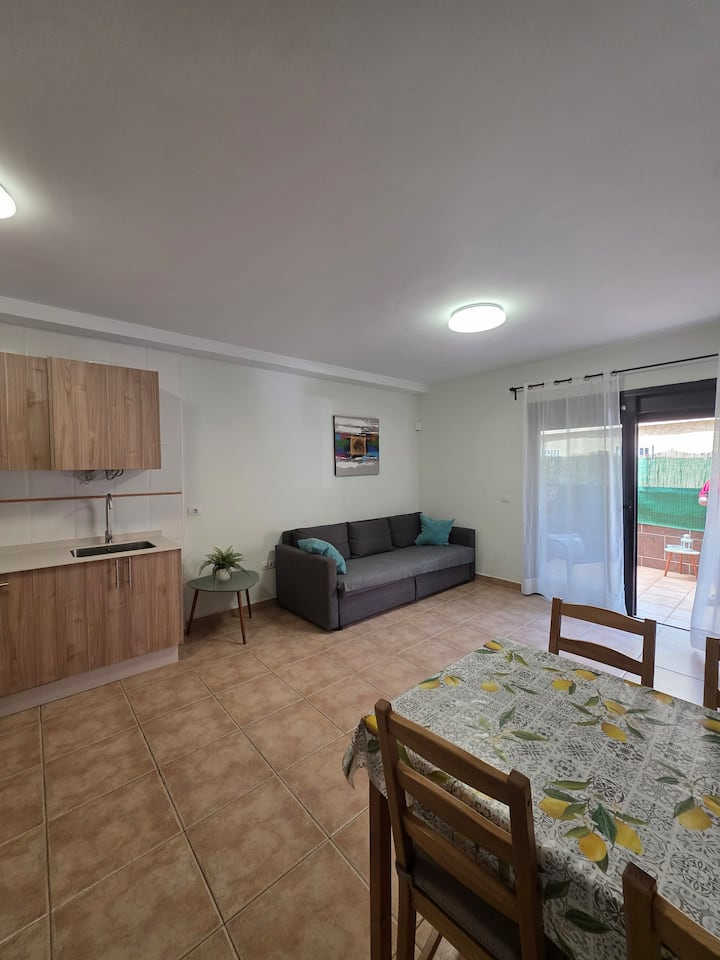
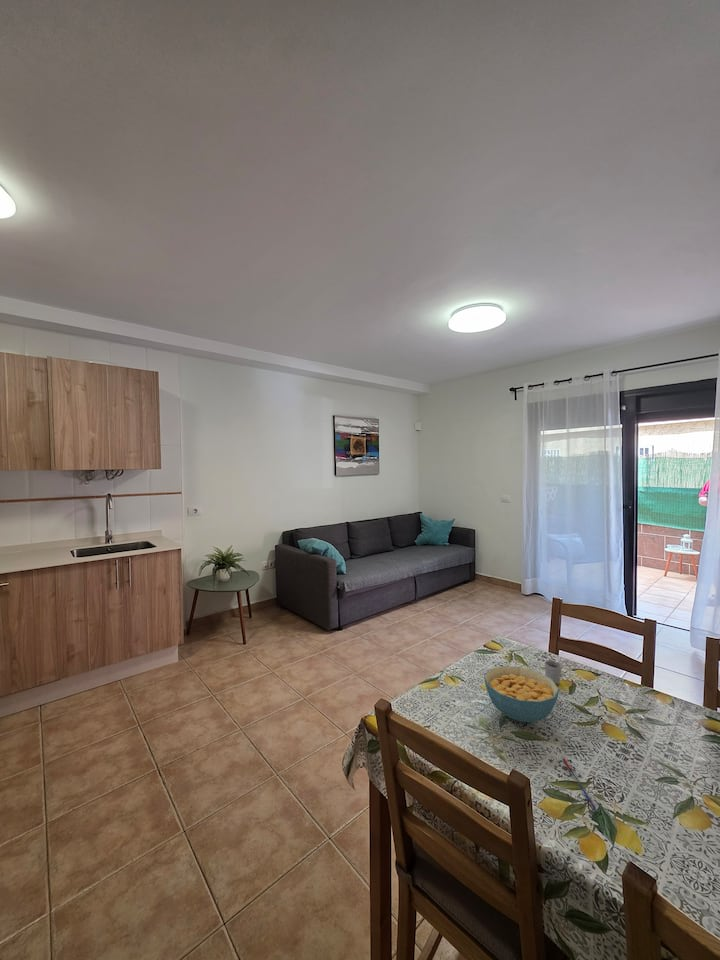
+ cup (552, 665)
+ cereal bowl (520, 699)
+ pen (579, 782)
